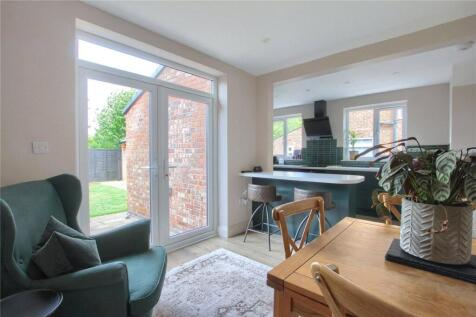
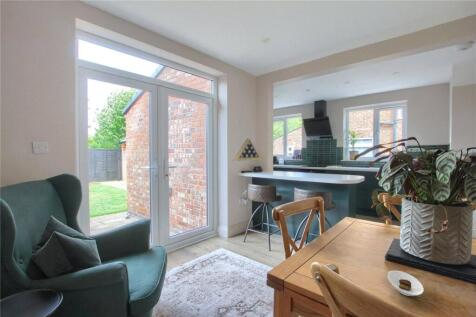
+ saucer (404, 284)
+ display case (248, 149)
